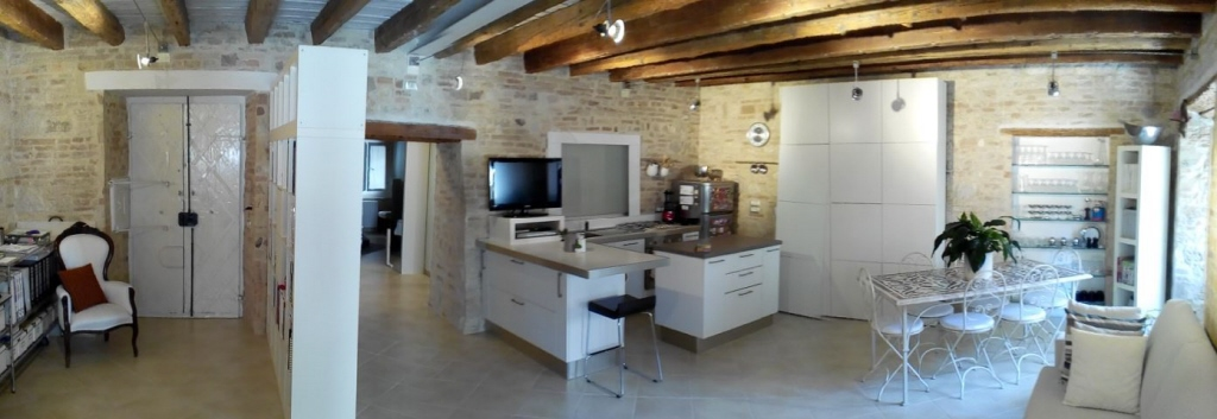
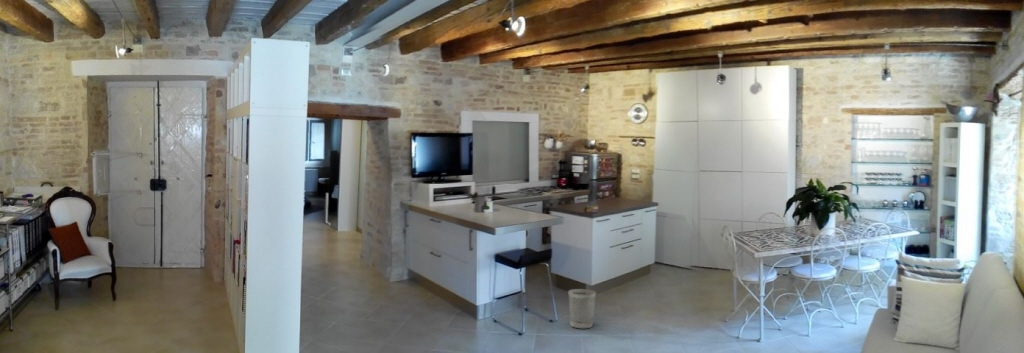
+ wastebasket (582, 308)
